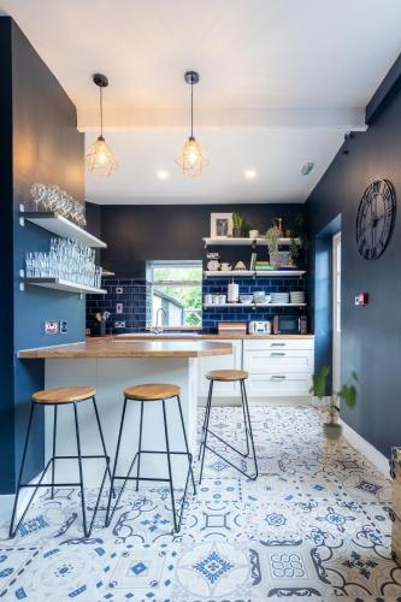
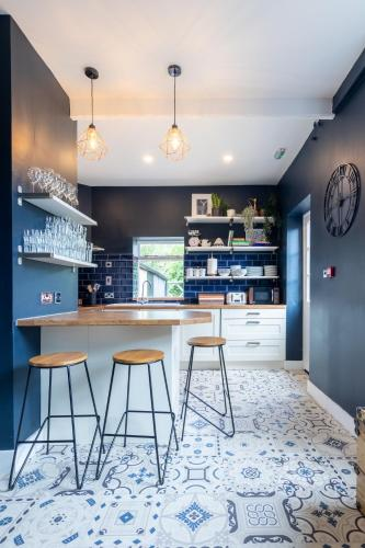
- house plant (336, 417)
